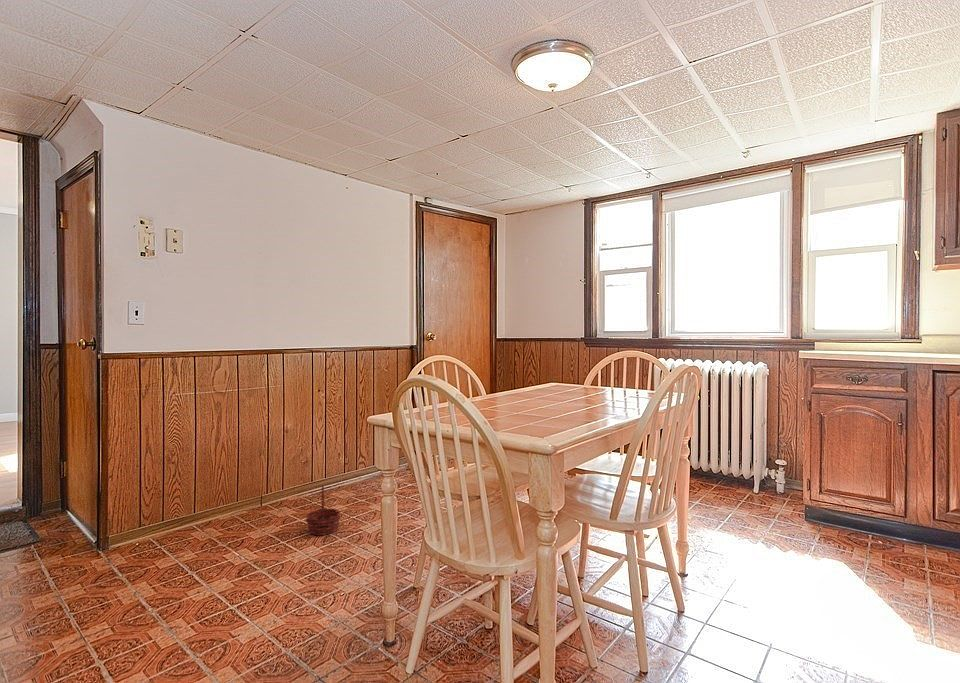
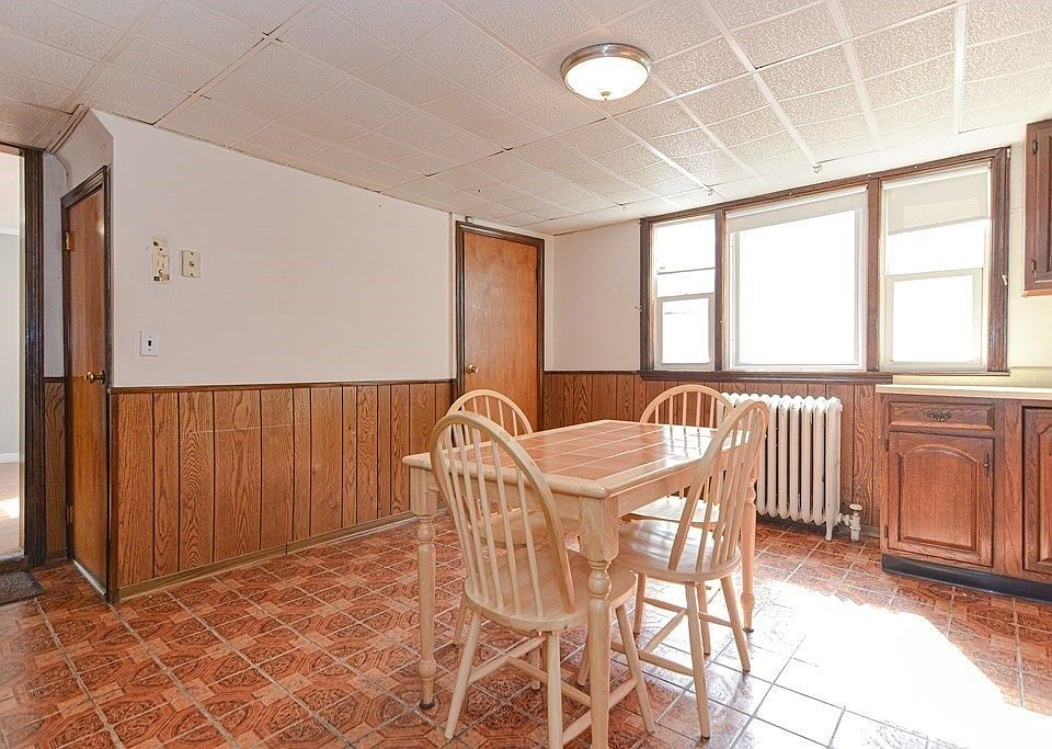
- basket (323, 507)
